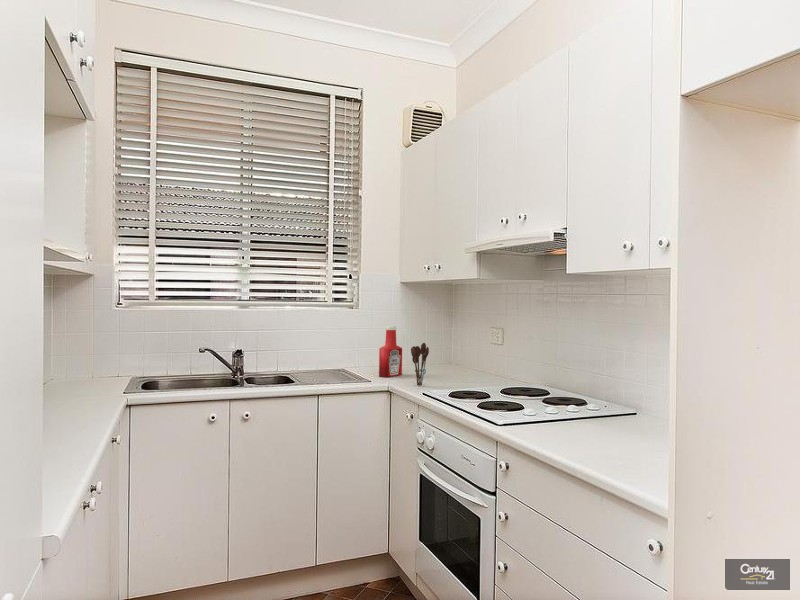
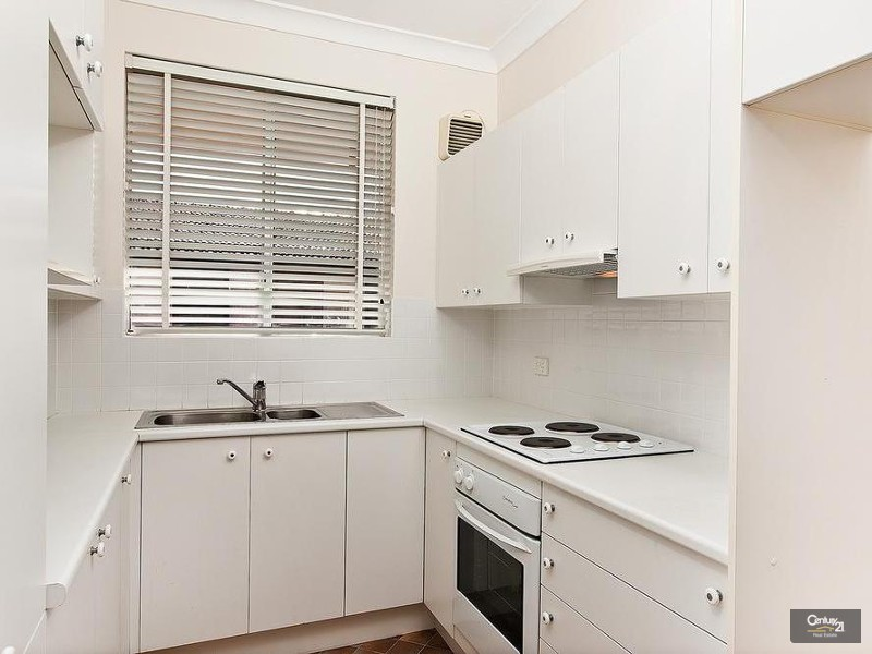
- soap bottle (390, 350)
- utensil holder (418, 364)
